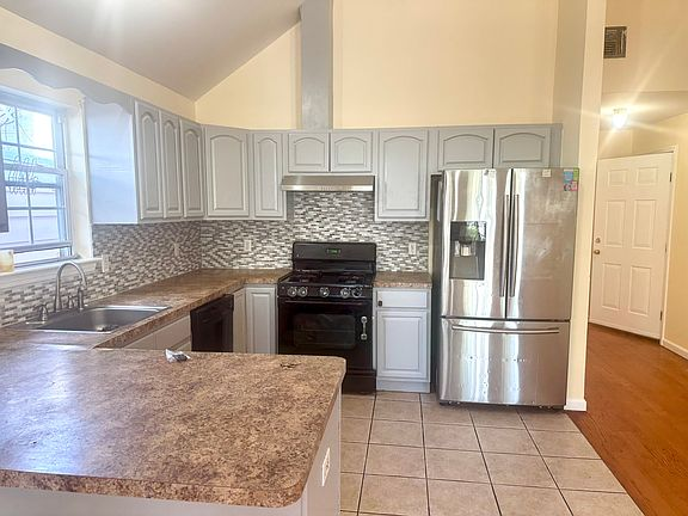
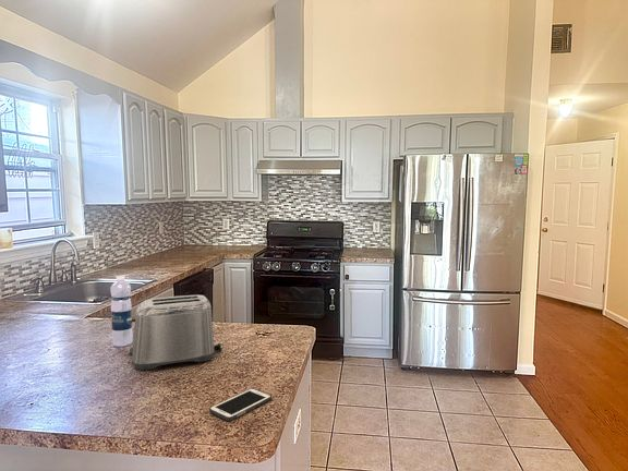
+ toaster (177, 329)
+ water bottle (121, 310)
+ cell phone (241, 403)
